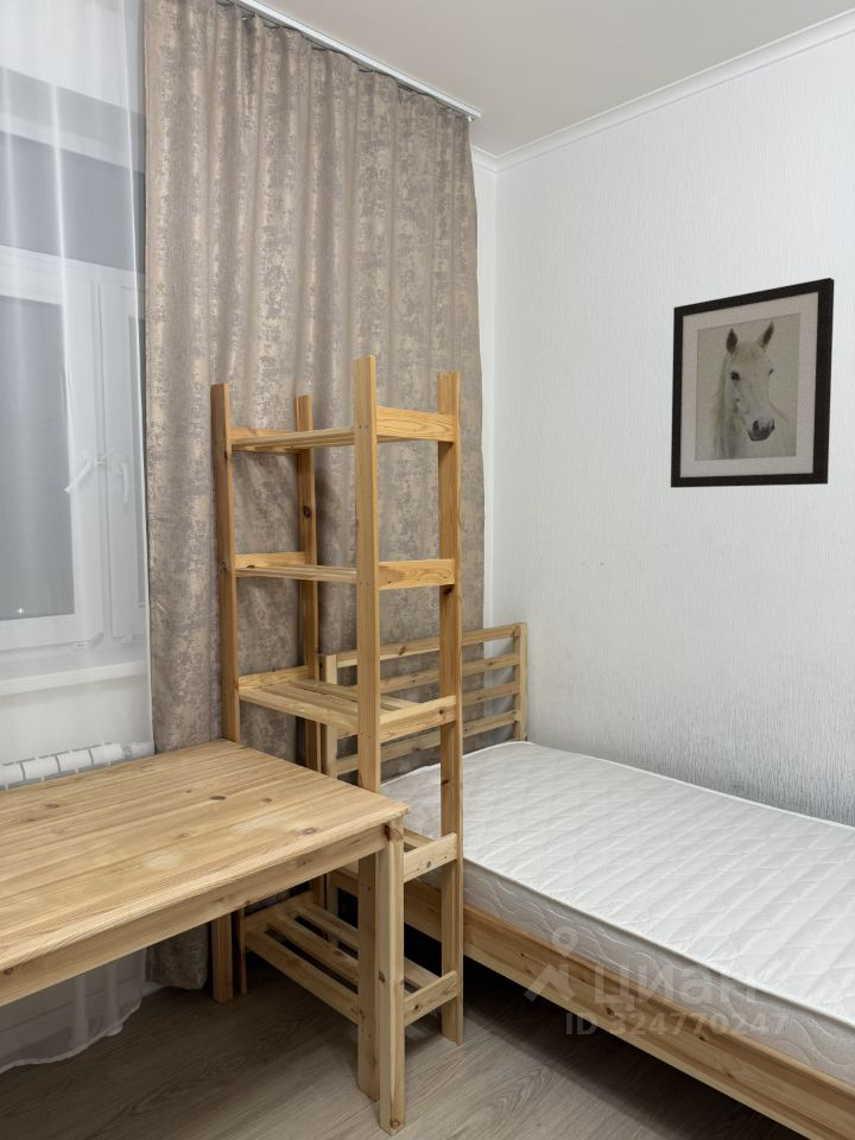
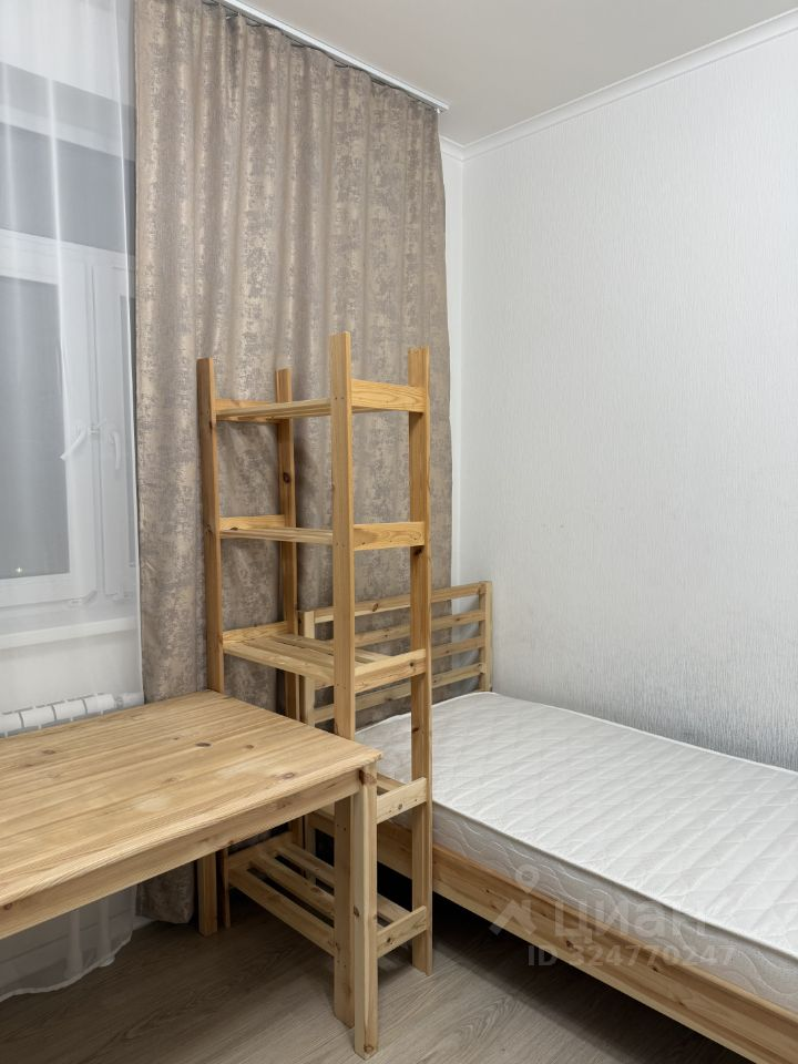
- wall art (746, 391)
